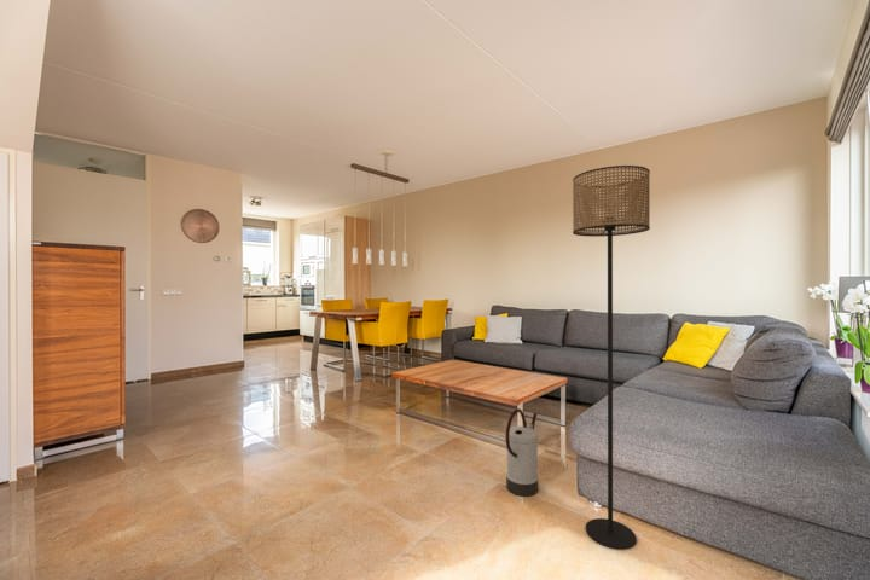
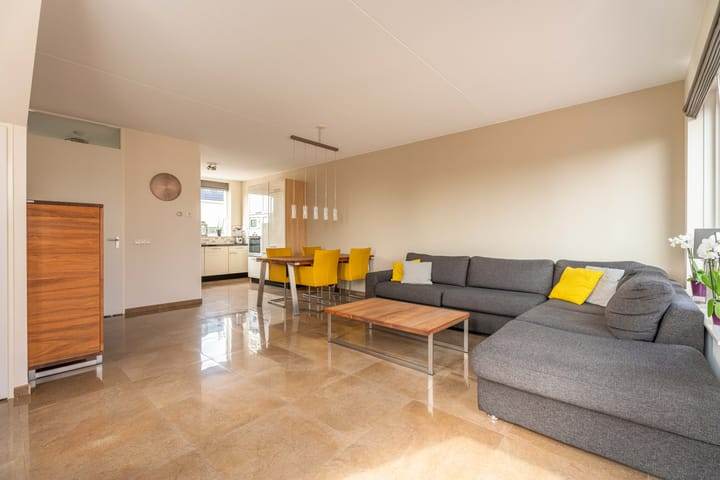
- watering can (522, 446)
- floor lamp (609, 355)
